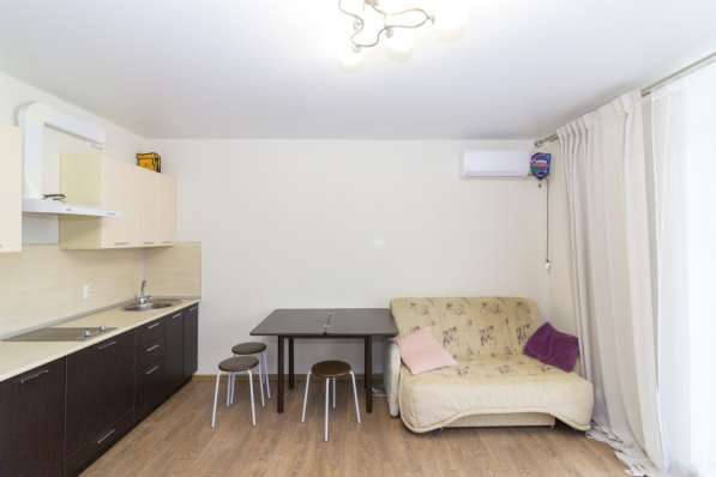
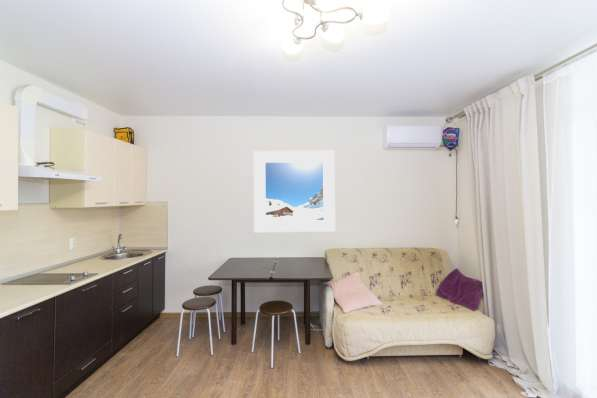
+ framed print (294, 191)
